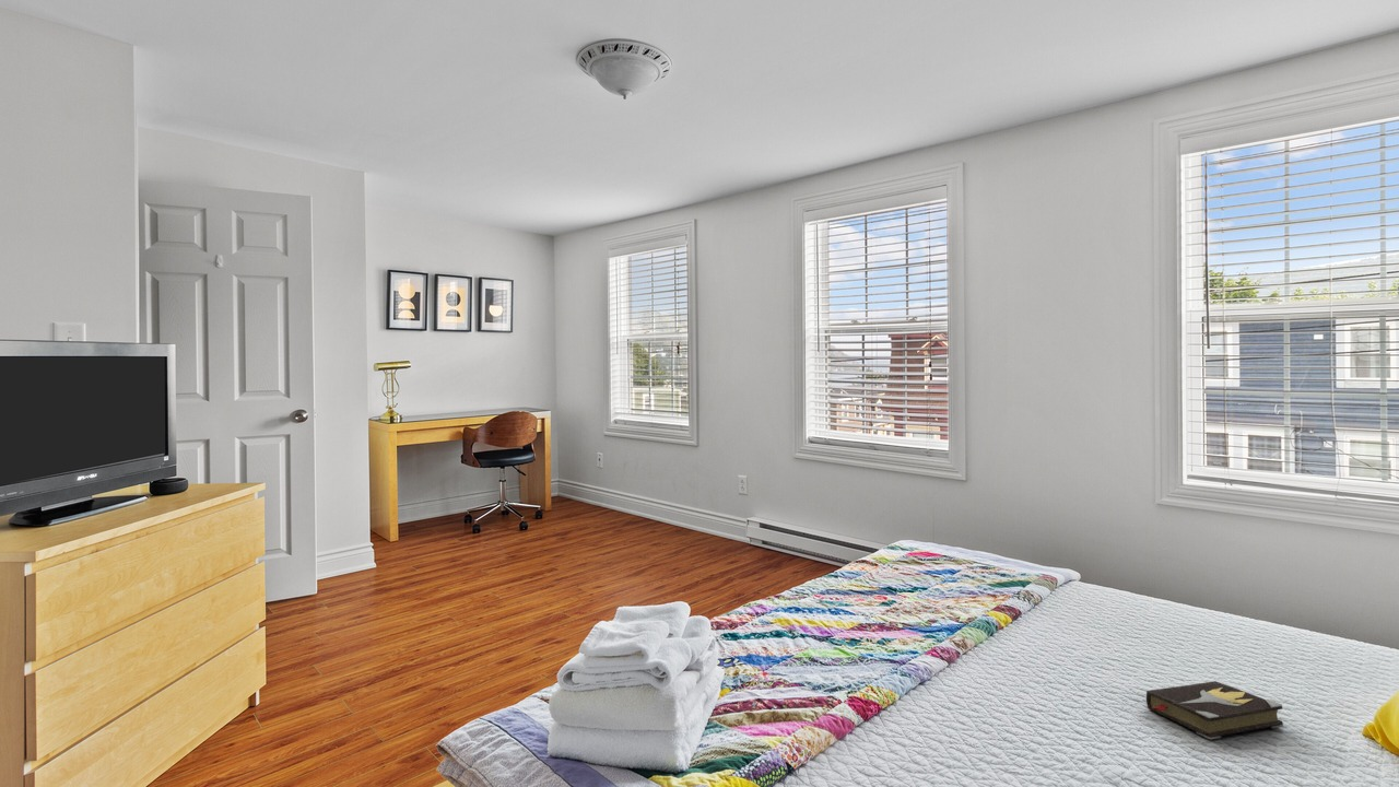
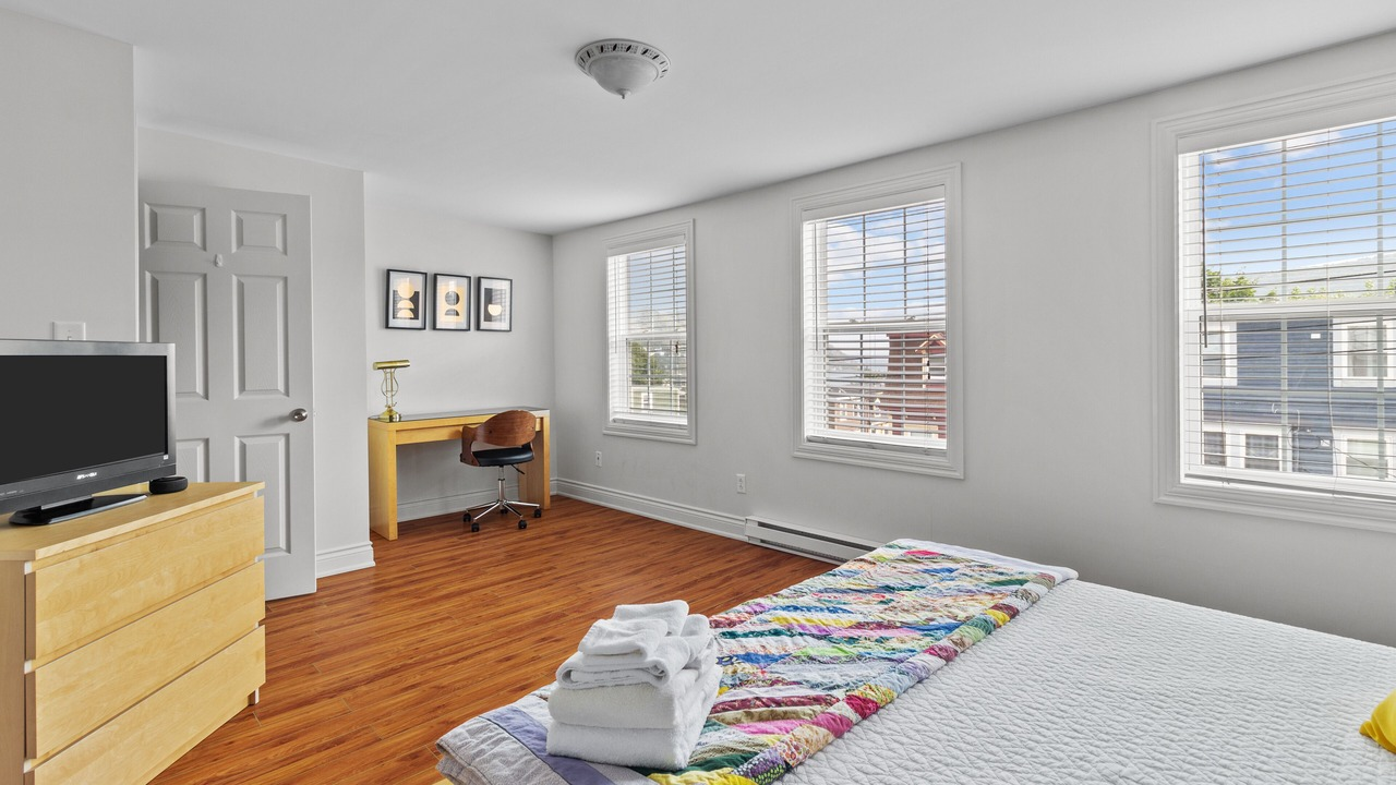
- hardback book (1212, 705)
